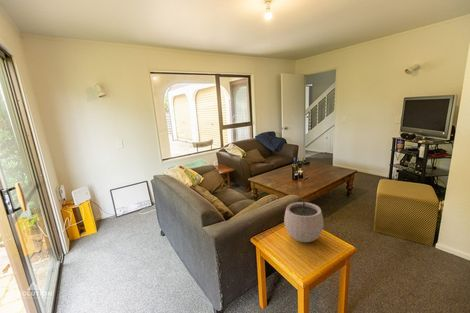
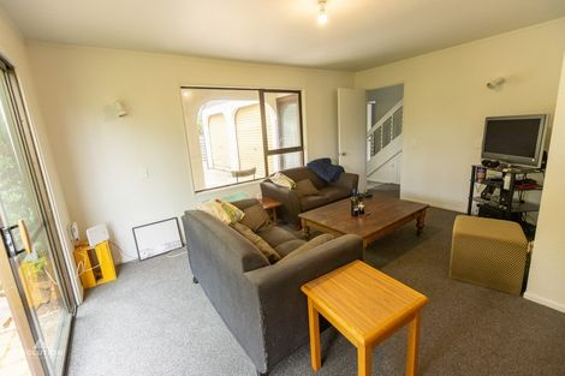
- plant pot (303, 217)
